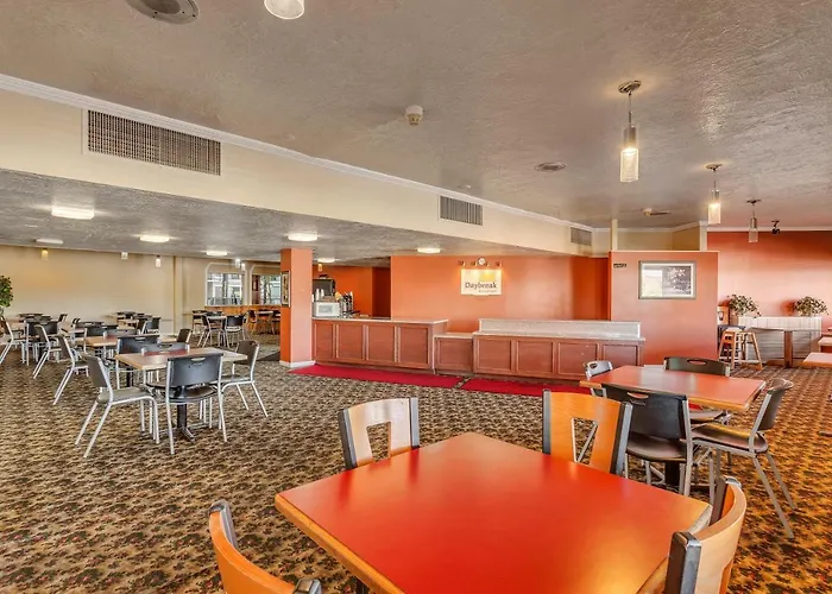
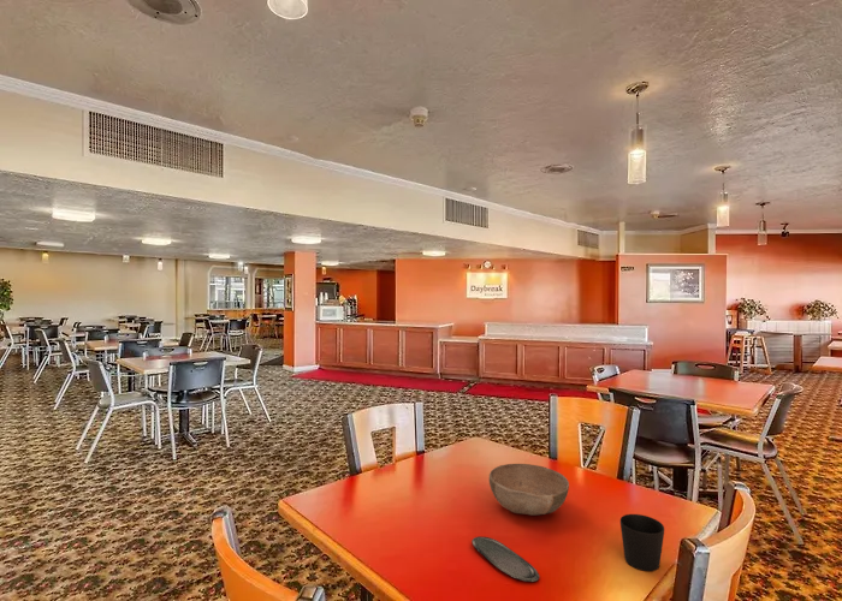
+ cup (639, 540)
+ bowl (528, 492)
+ oval tray (503, 557)
